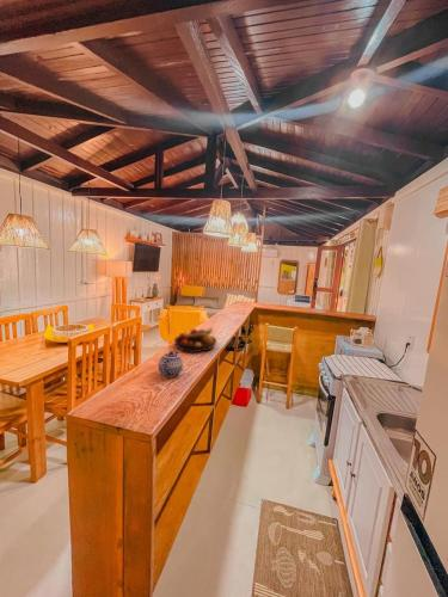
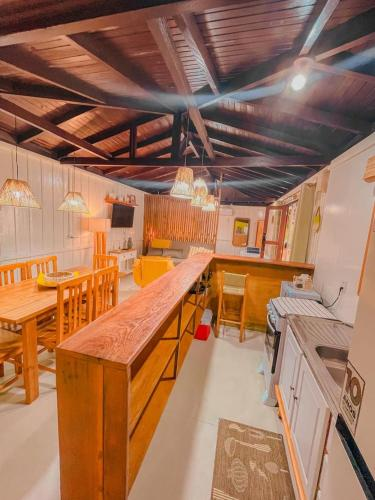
- fruit bowl (195, 337)
- teapot (170, 362)
